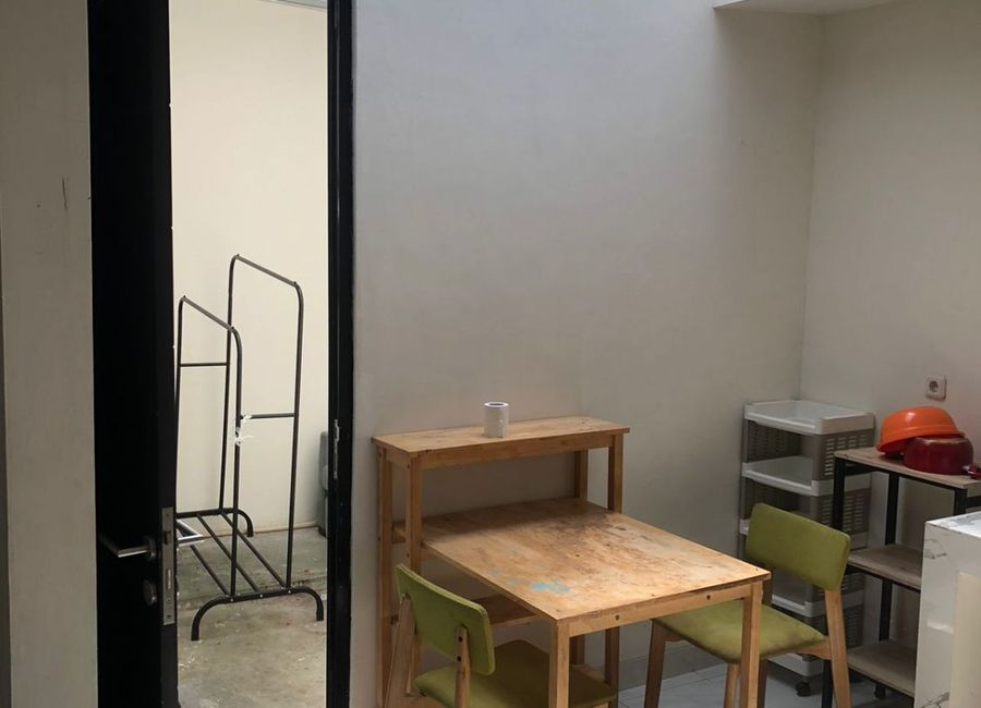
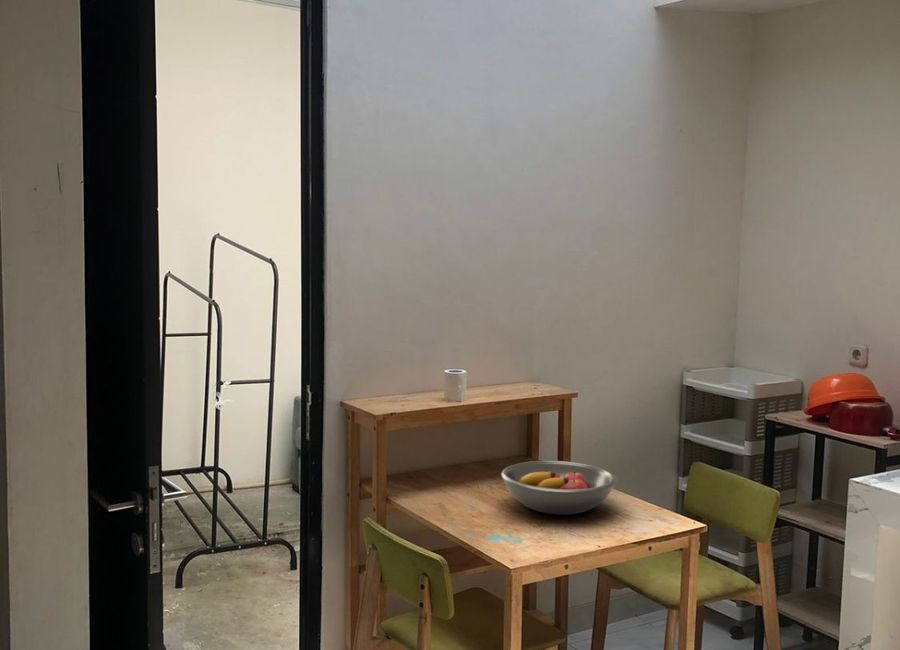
+ fruit bowl (558, 486)
